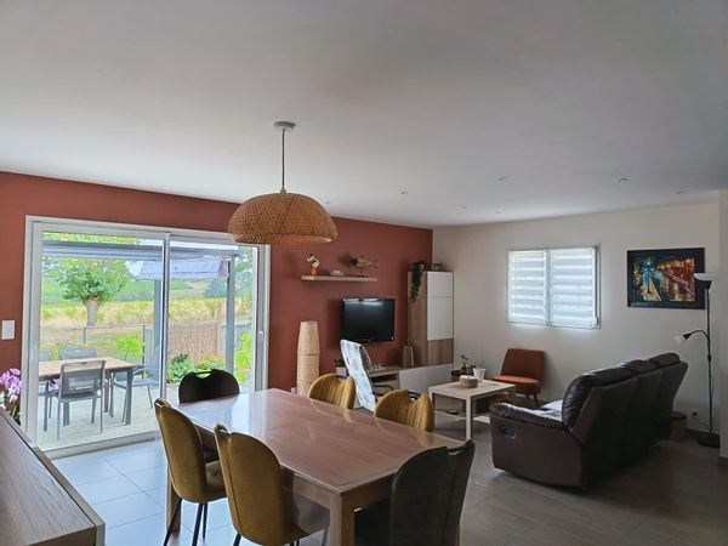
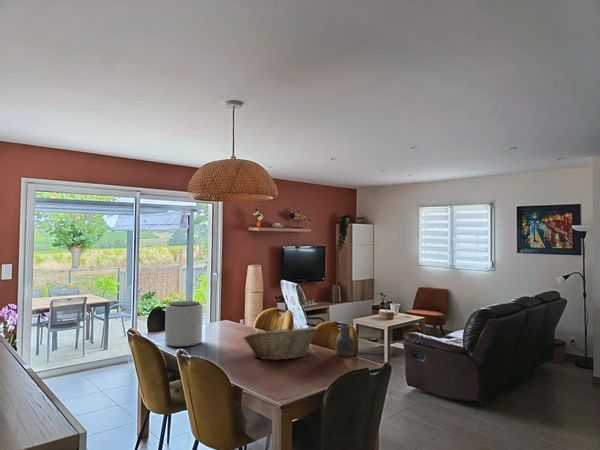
+ fruit basket (280, 339)
+ plant pot (183, 323)
+ pitcher (344, 339)
